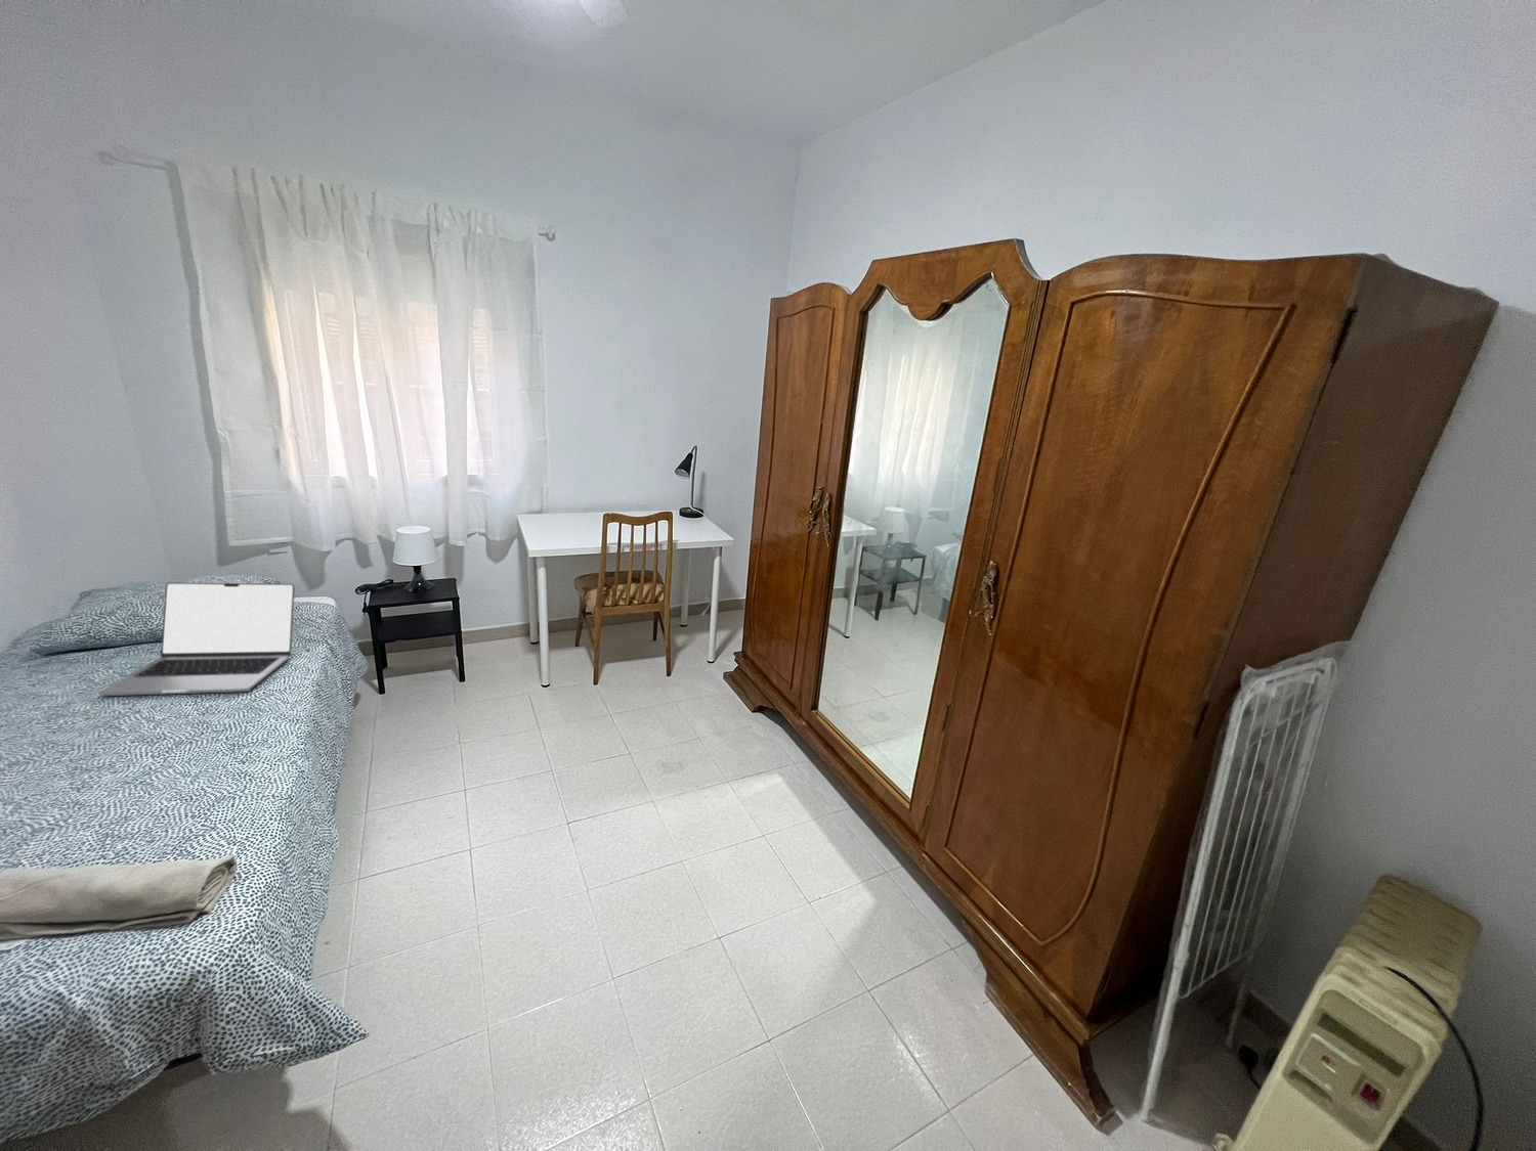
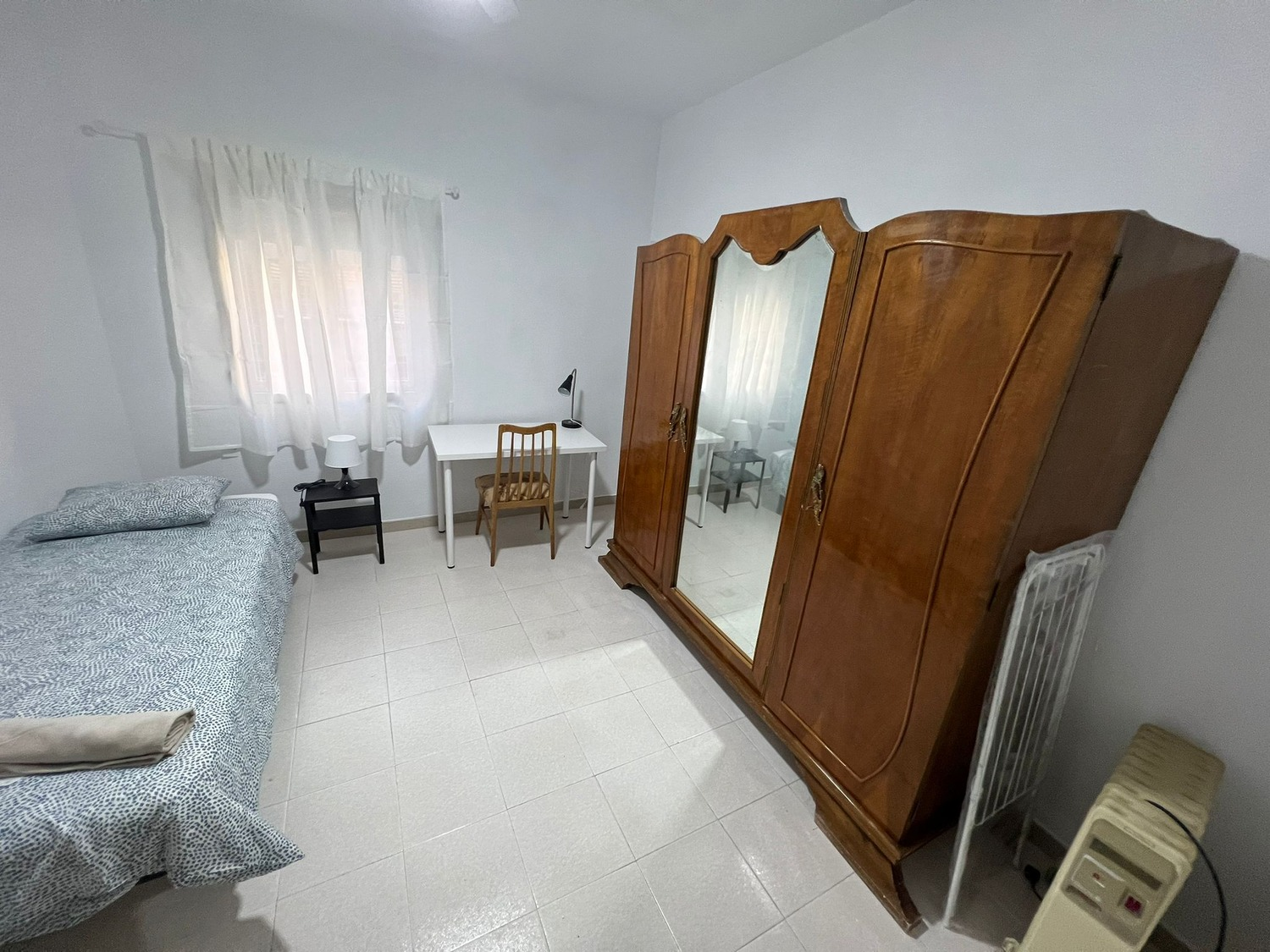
- laptop (204, 635)
